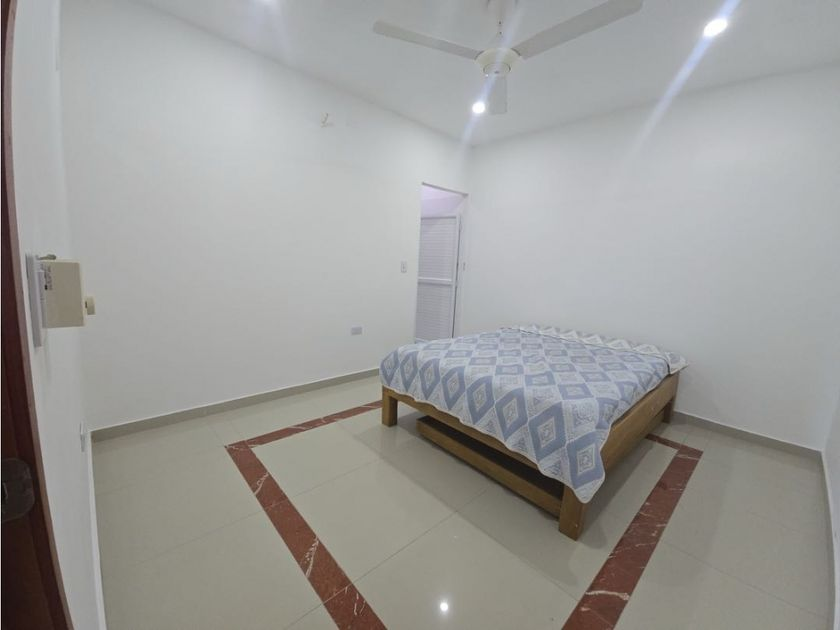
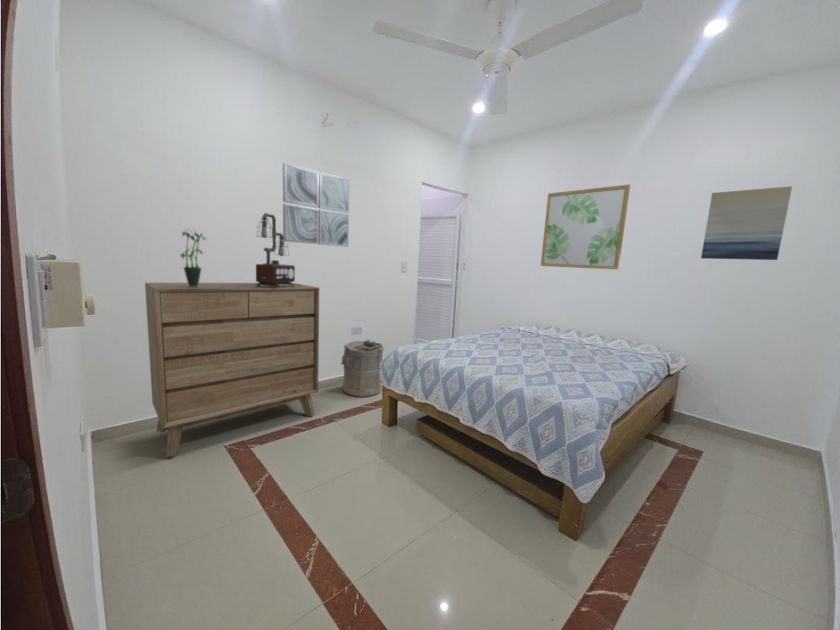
+ table lamp (271, 251)
+ wall art (581, 229)
+ dresser (240, 355)
+ wall art (743, 225)
+ laundry hamper (361, 365)
+ wall art (317, 209)
+ potted plant (195, 258)
